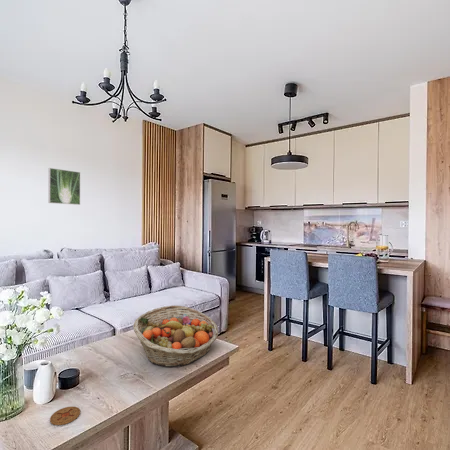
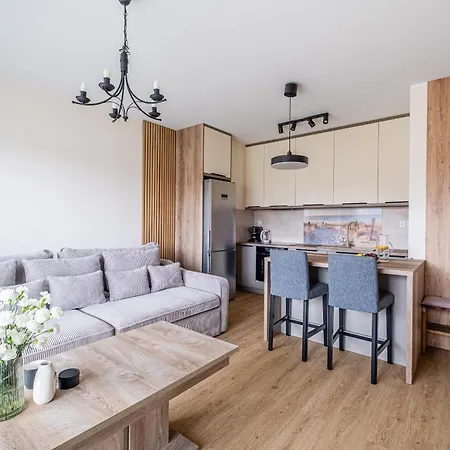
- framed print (65, 187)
- coaster (65, 415)
- fruit basket (177, 333)
